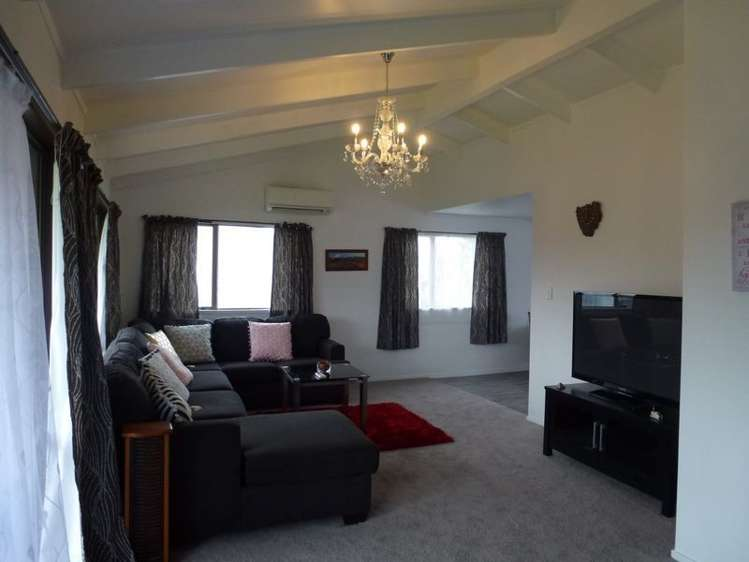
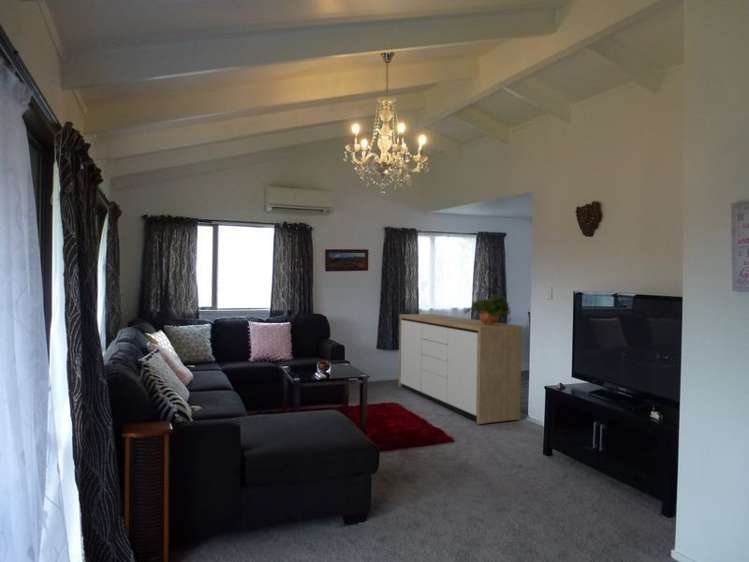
+ potted plant (490, 308)
+ sideboard (452, 360)
